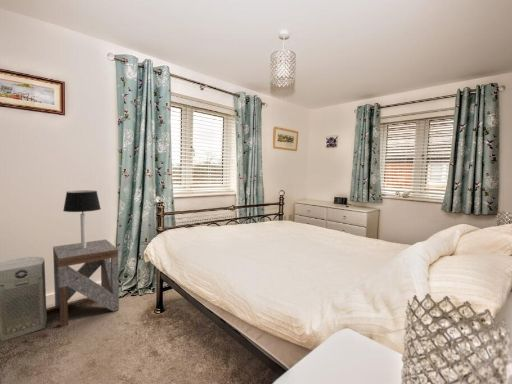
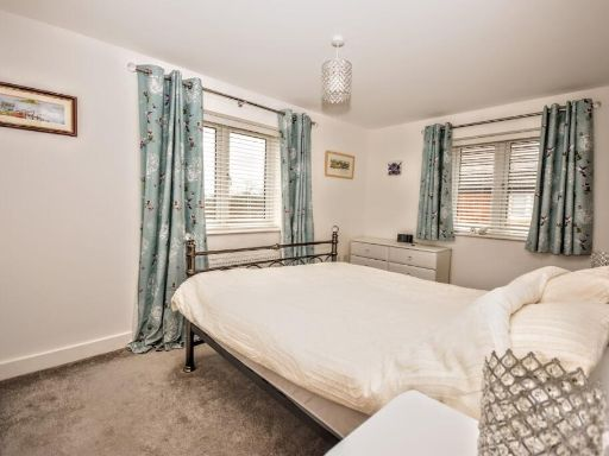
- fan (21, 293)
- side table (86, 278)
- table lamp (82, 219)
